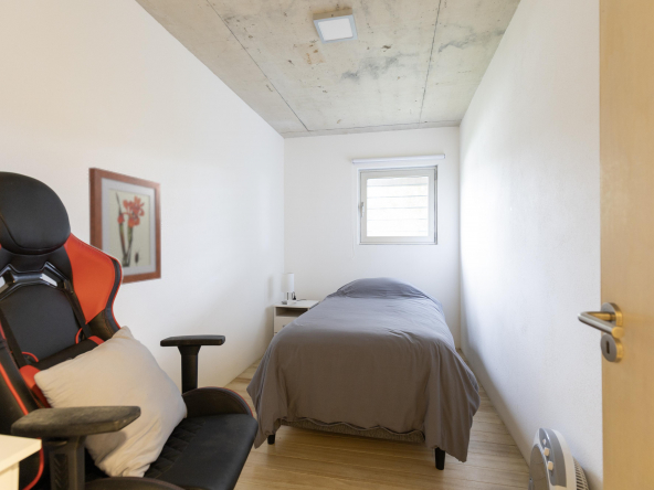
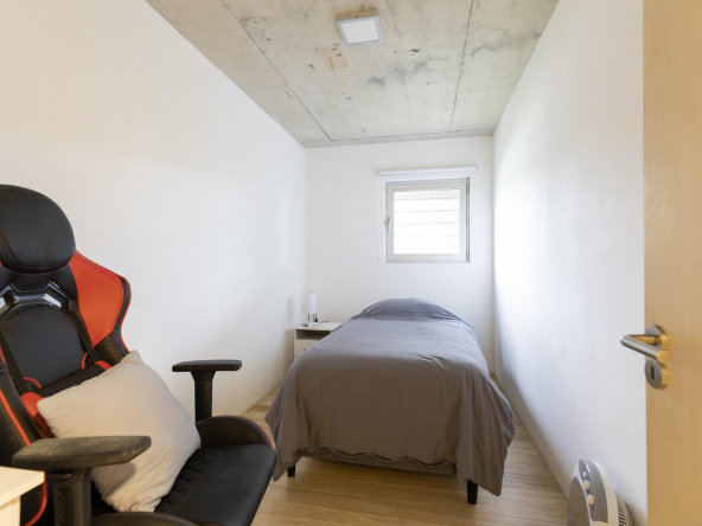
- wall art (129, 230)
